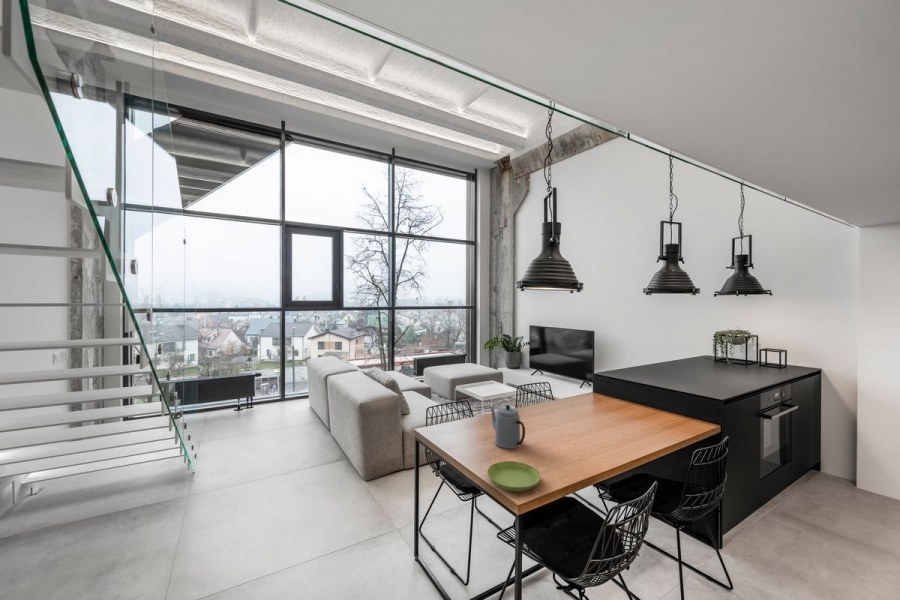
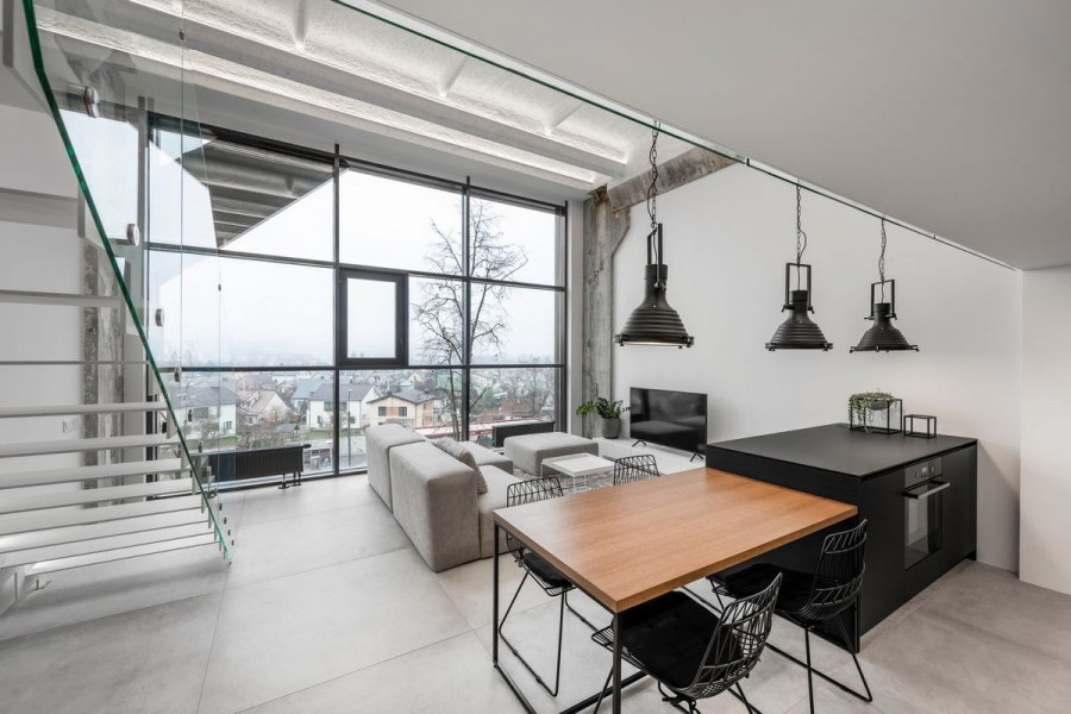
- saucer (513, 476)
- teapot (506, 423)
